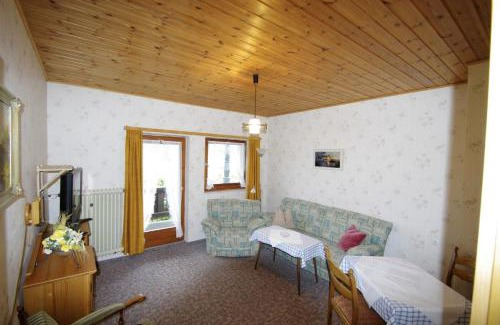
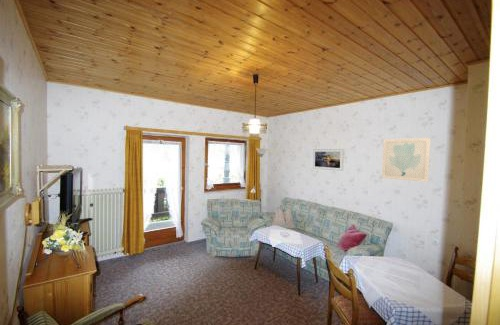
+ wall art (404, 159)
